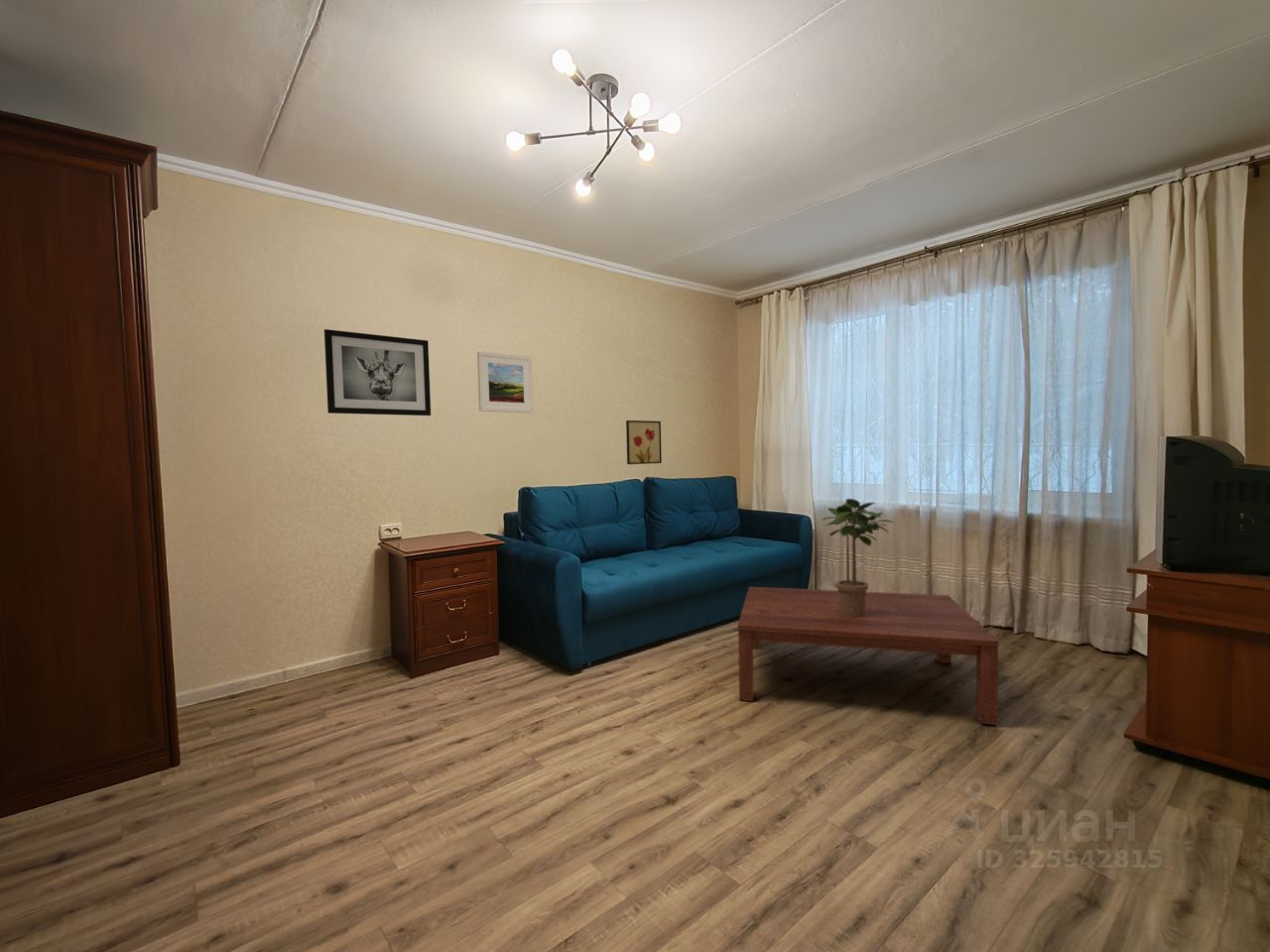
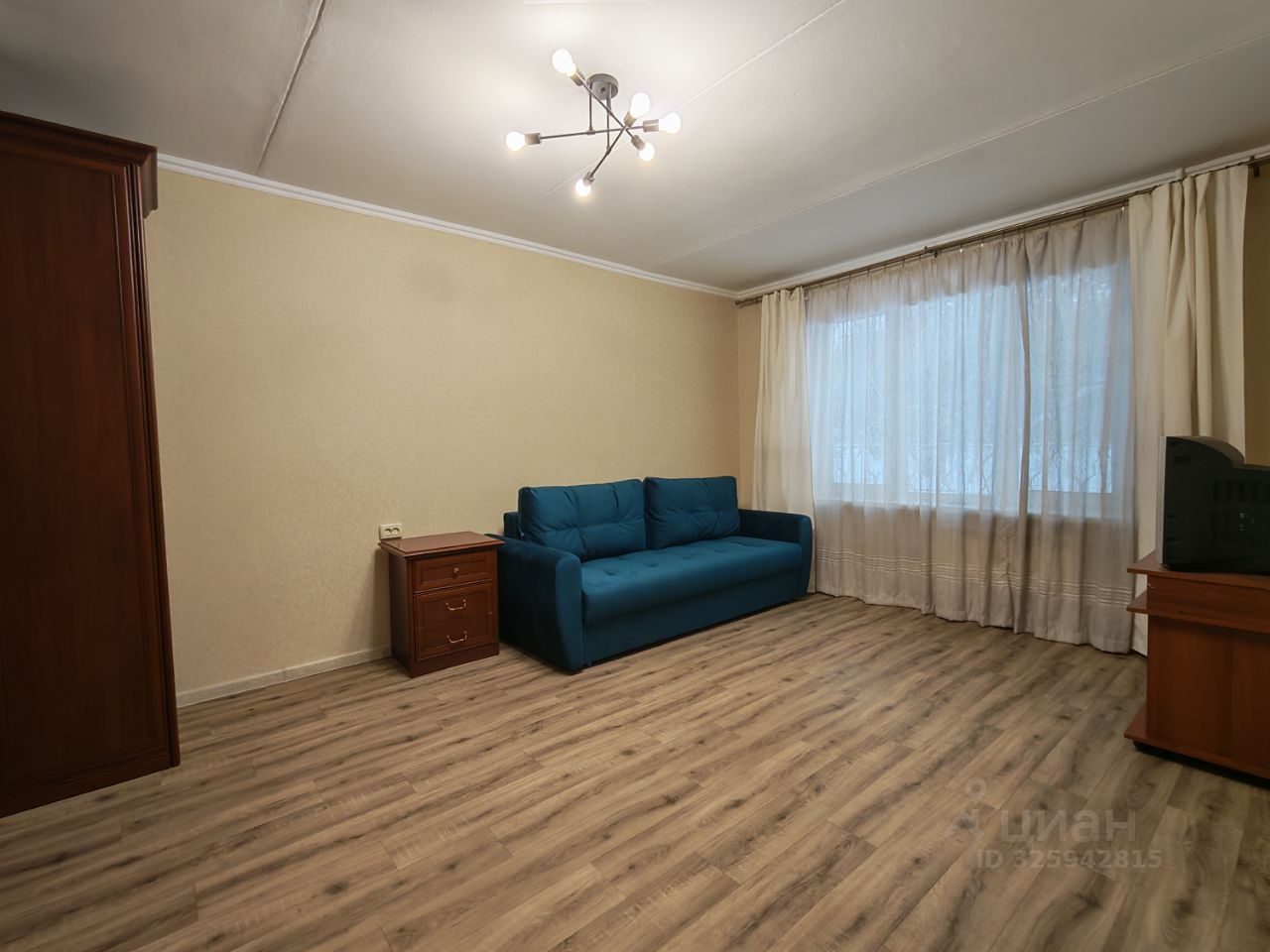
- wall art (380, 375)
- coffee table (851, 644)
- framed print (506, 383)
- wall art (643, 442)
- potted plant (855, 556)
